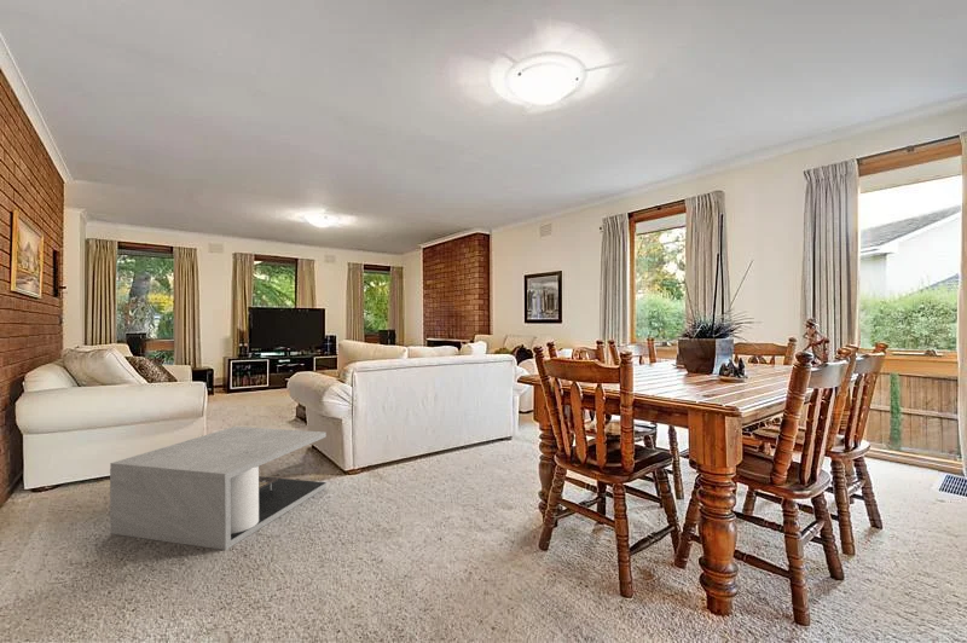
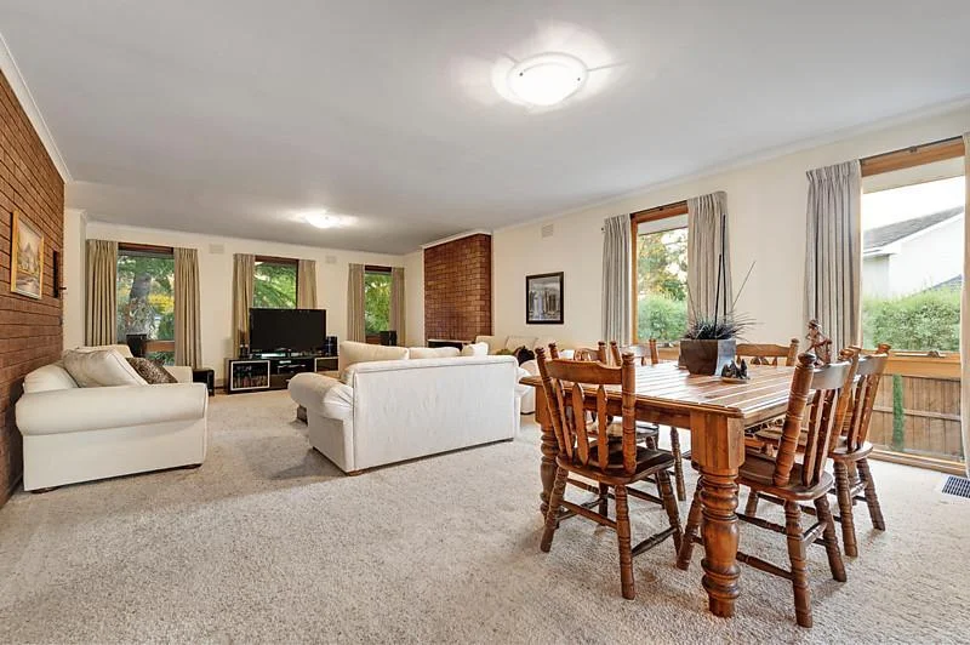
- coffee table (231, 476)
